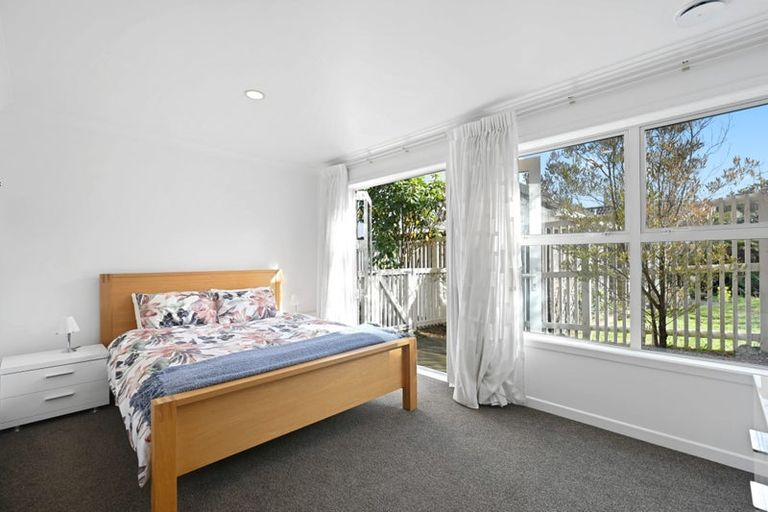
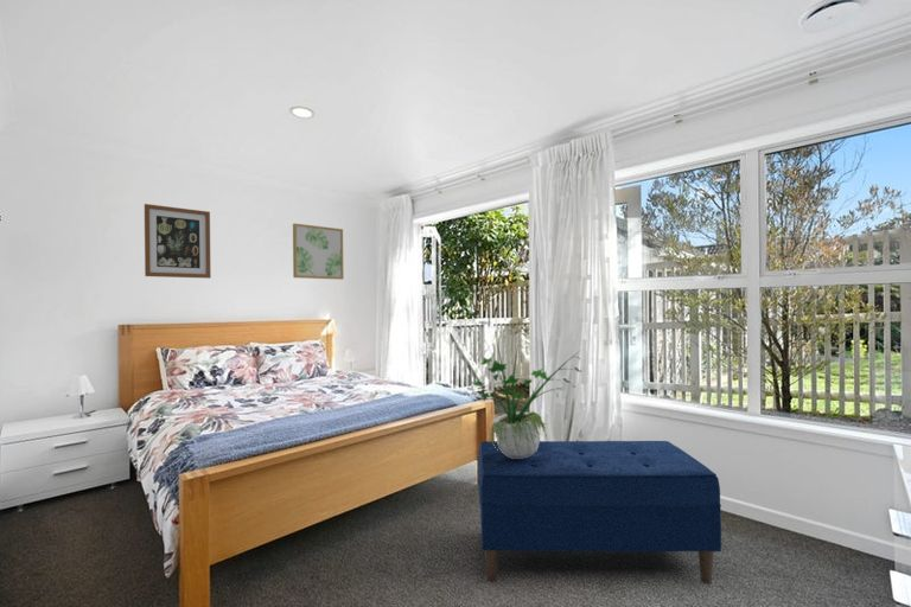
+ potted plant (537, 392)
+ wall art (318, 253)
+ bench (586, 505)
+ wall art (178, 242)
